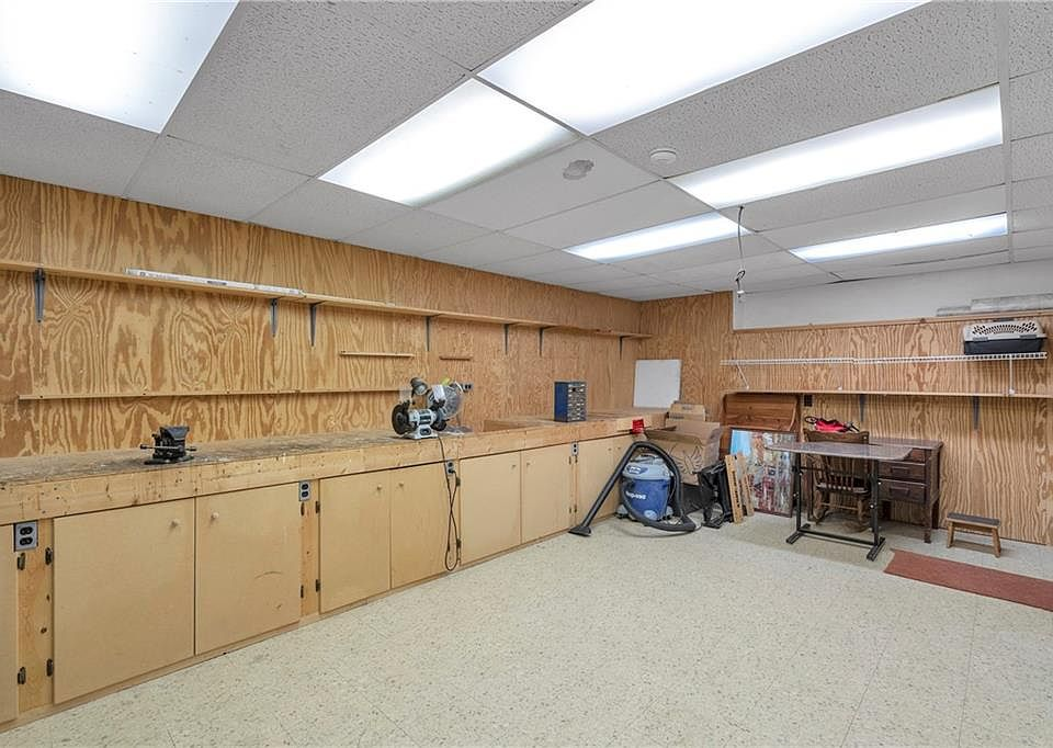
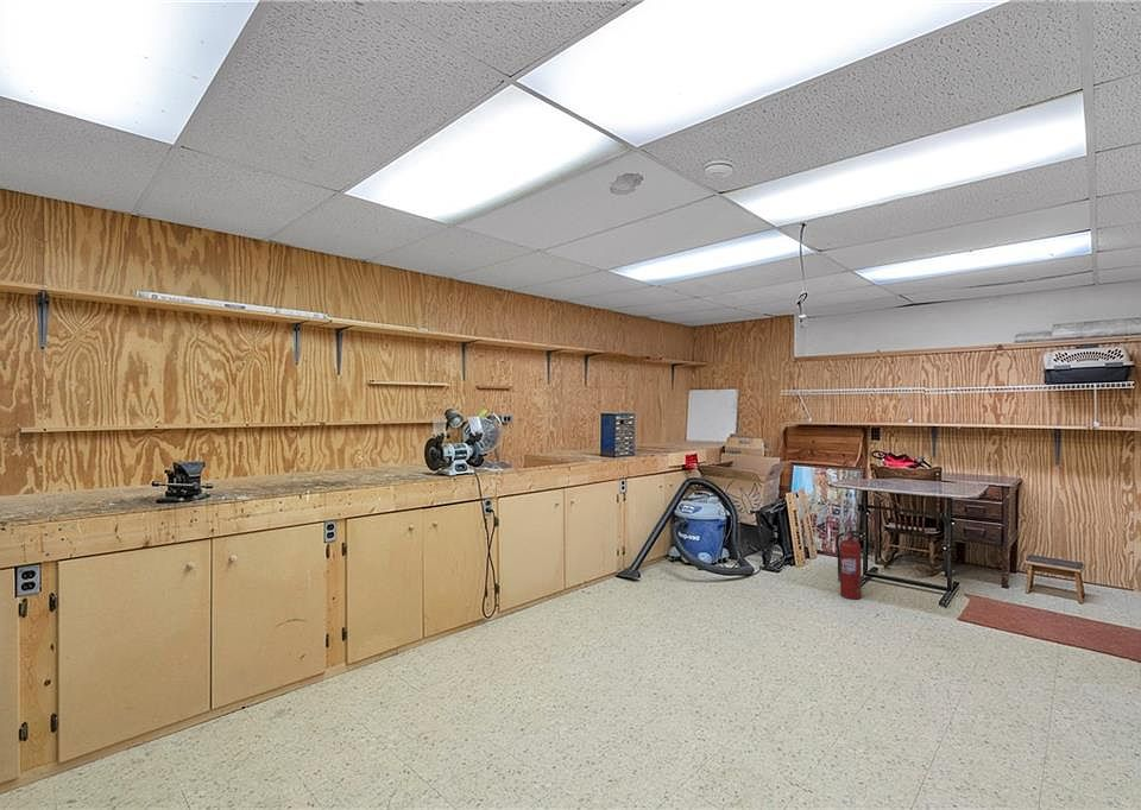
+ fire extinguisher (850, 562)
